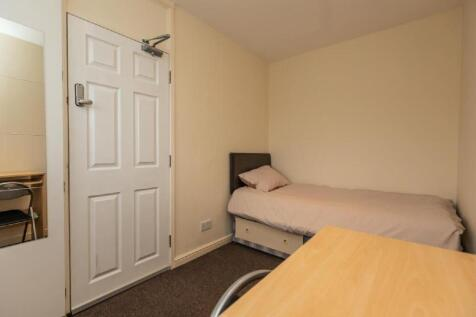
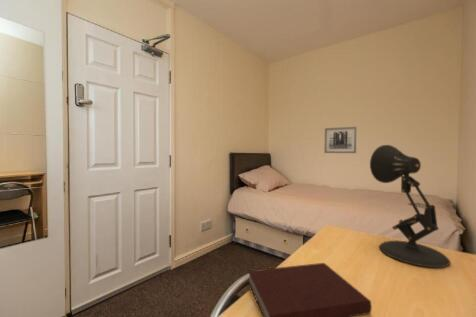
+ wall art (340, 140)
+ desk lamp (410, 198)
+ notebook (302, 290)
